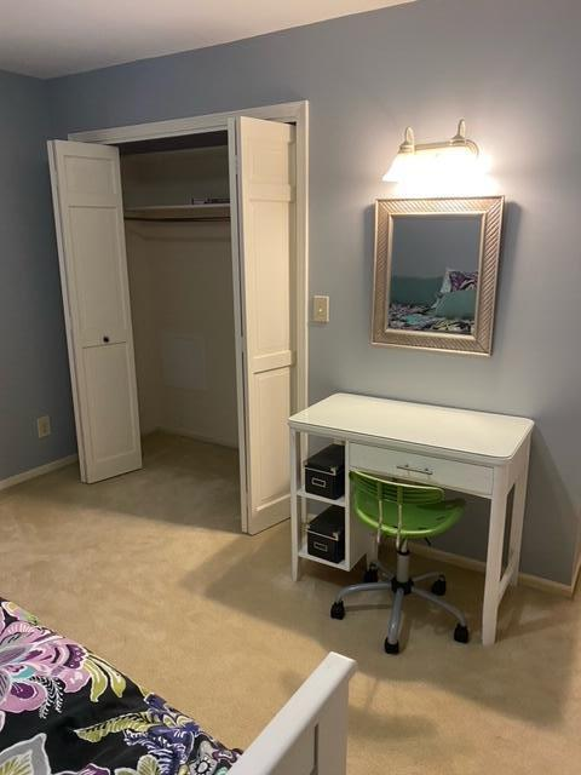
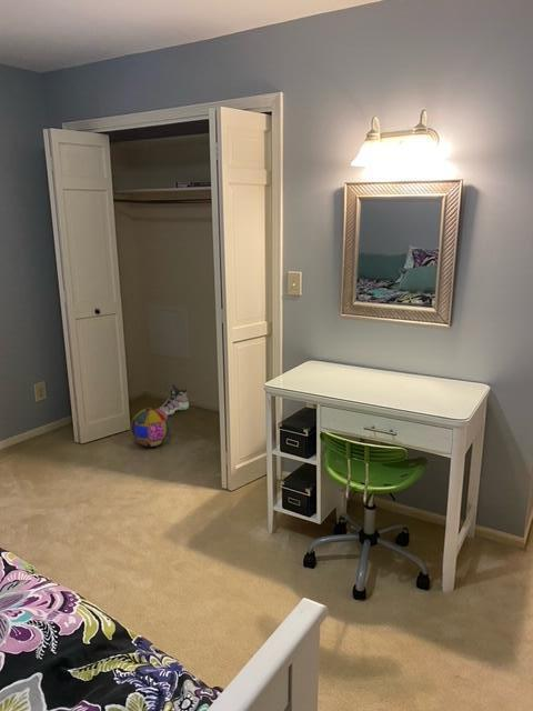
+ sneaker (171, 398)
+ ball (151, 427)
